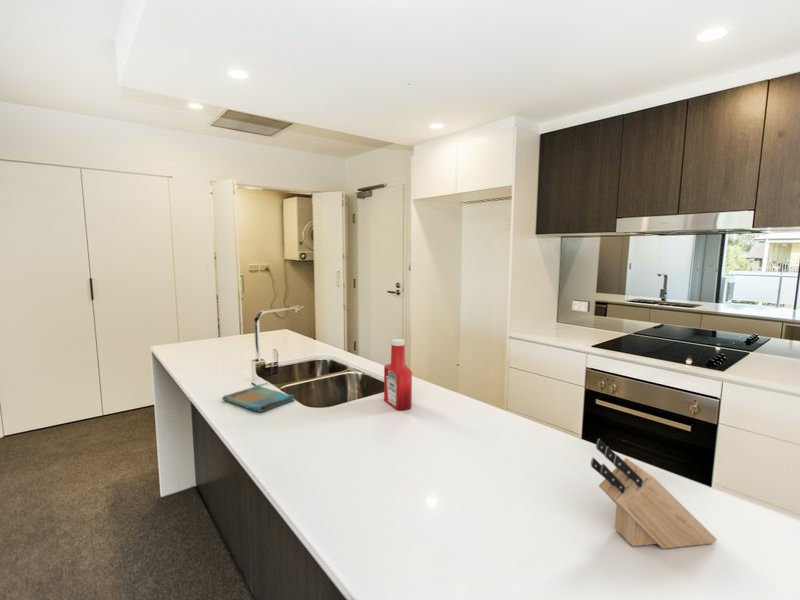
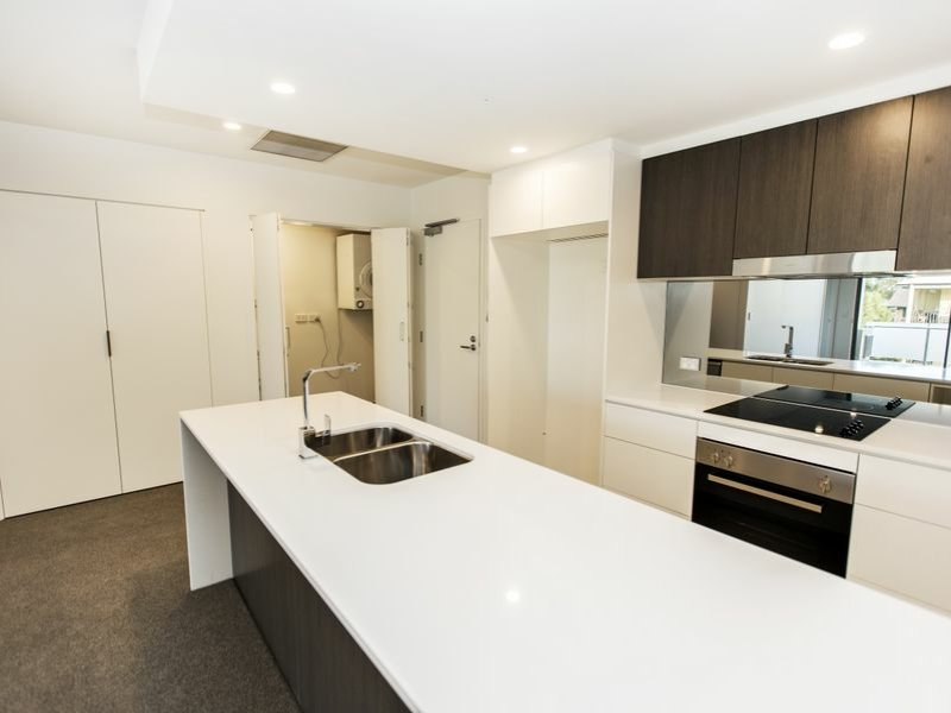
- knife block (650, 489)
- soap bottle (397, 372)
- dish towel (258, 397)
